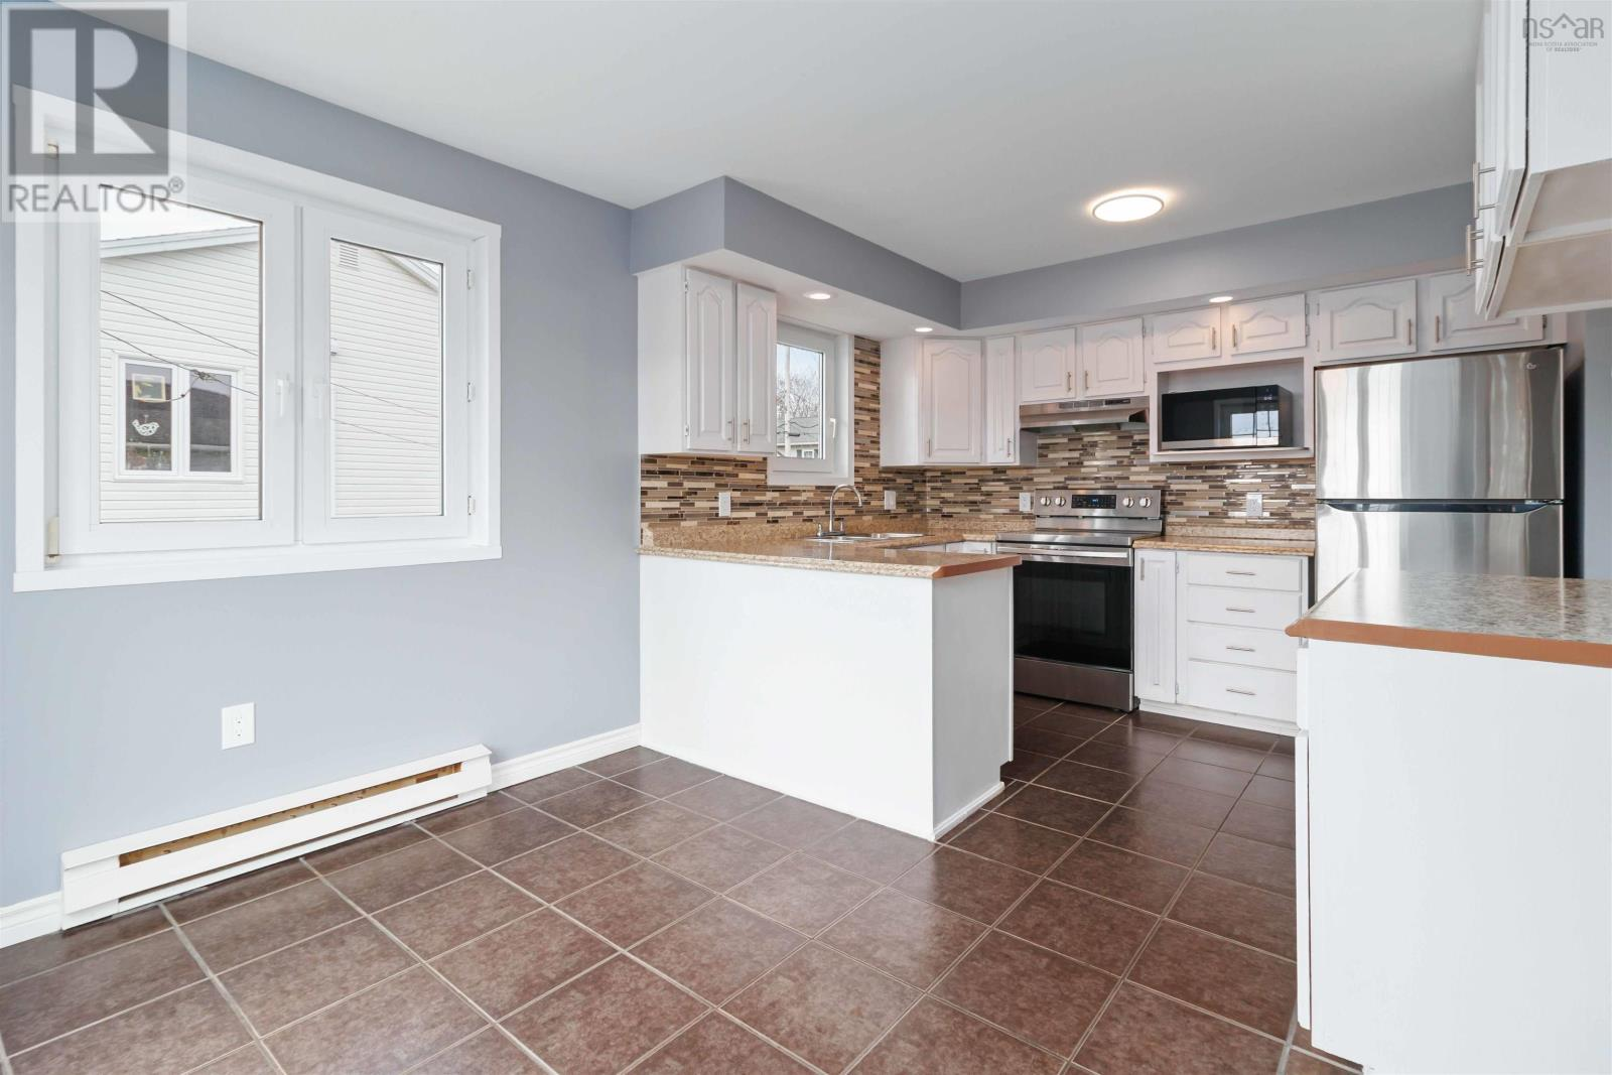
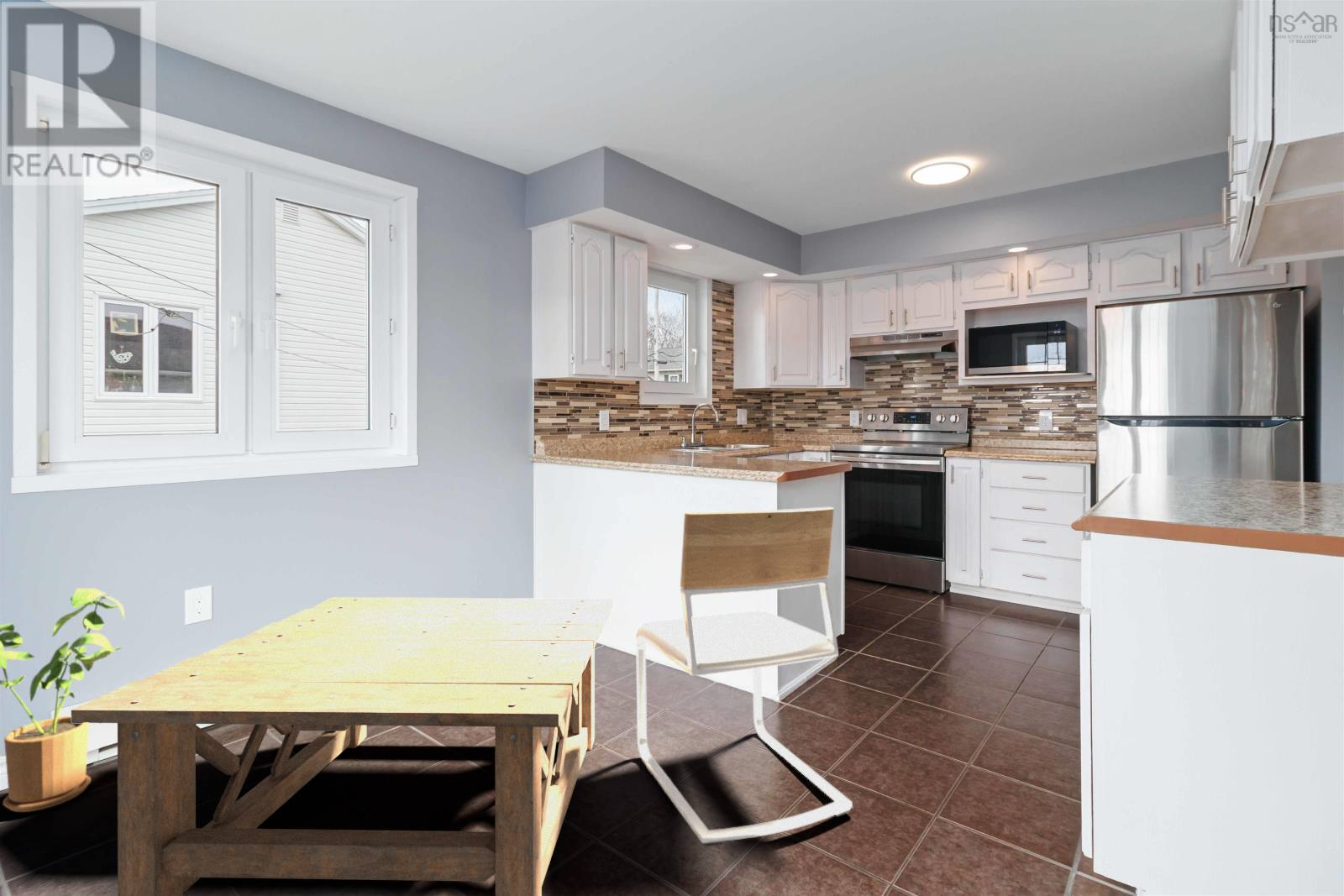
+ house plant (58, 694)
+ chair (736, 643)
+ coffee table (414, 725)
